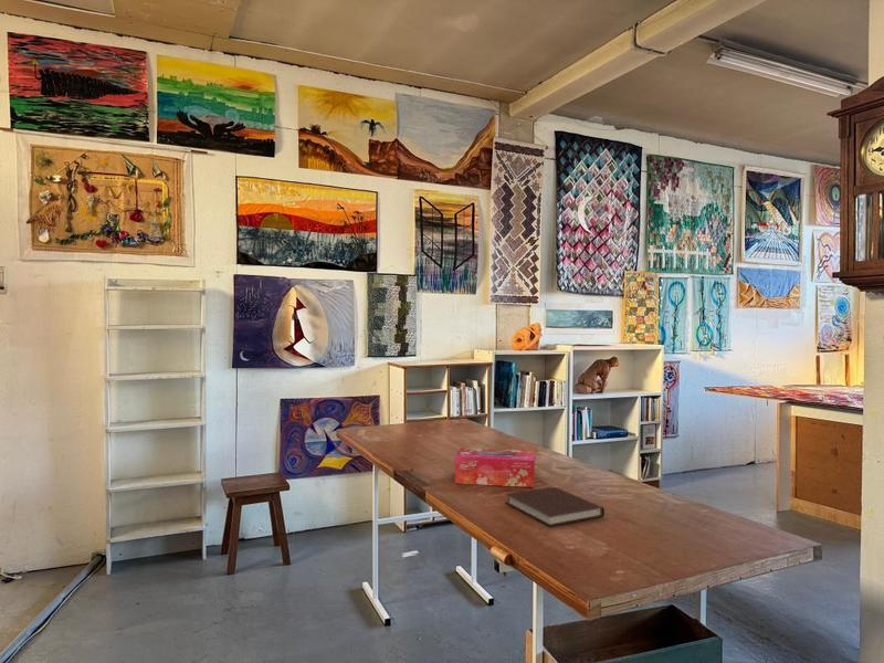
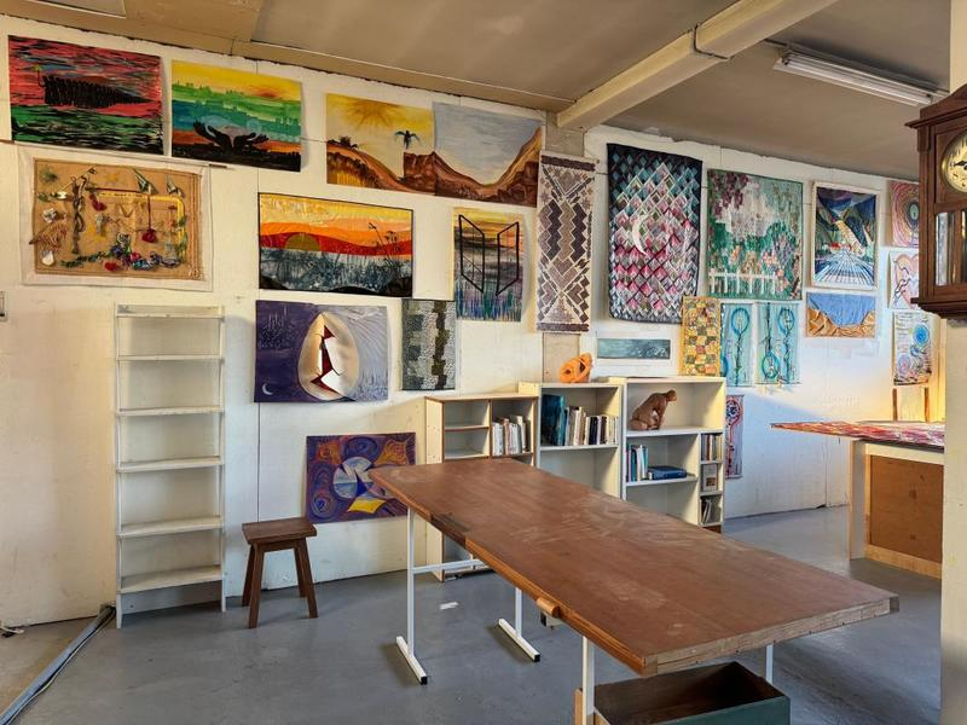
- tissue box (495, 466)
- notebook (552, 505)
